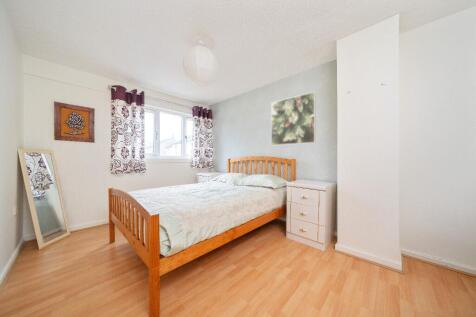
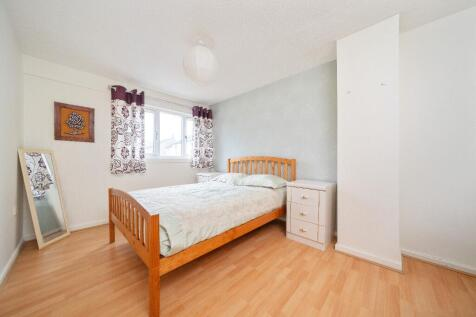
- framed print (291, 121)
